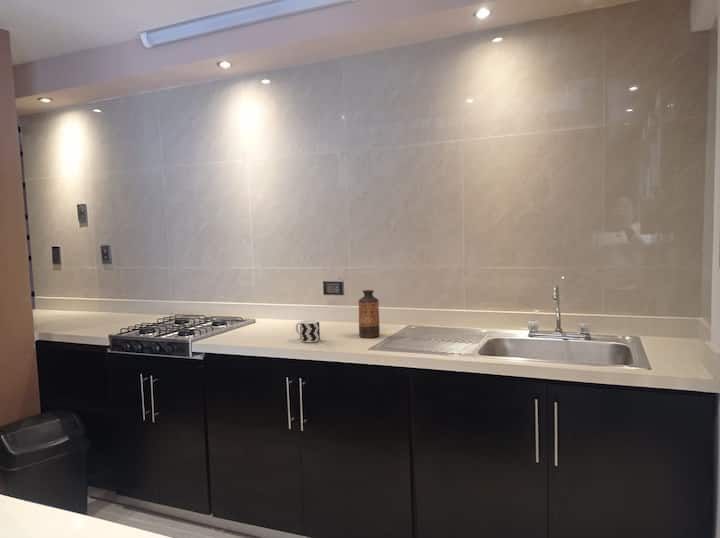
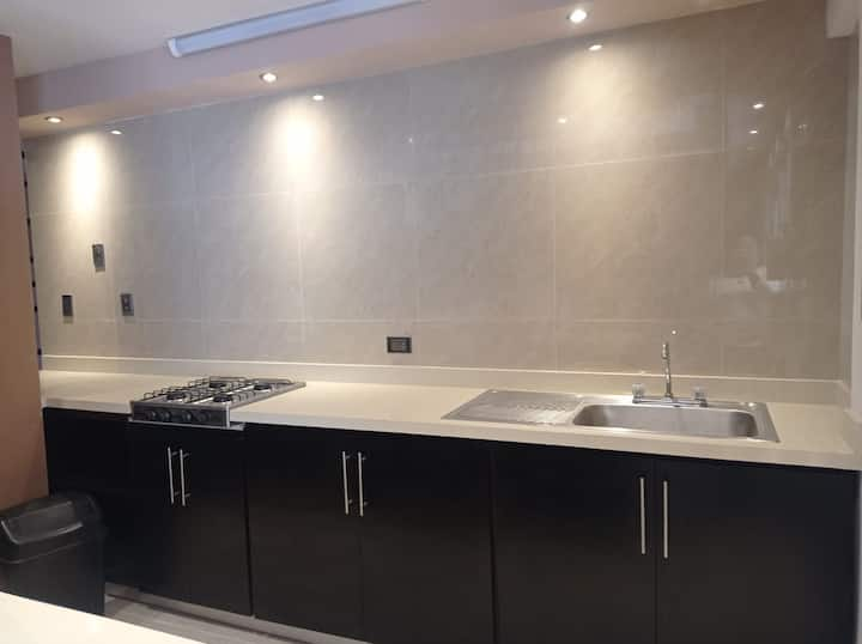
- cup (307, 330)
- bottle (368, 313)
